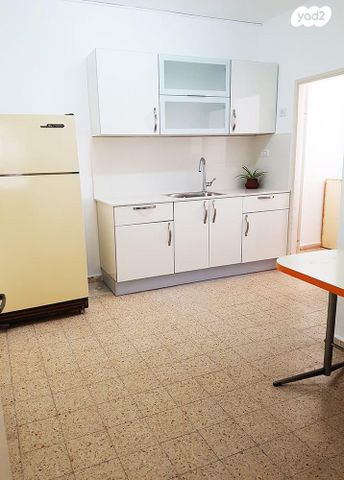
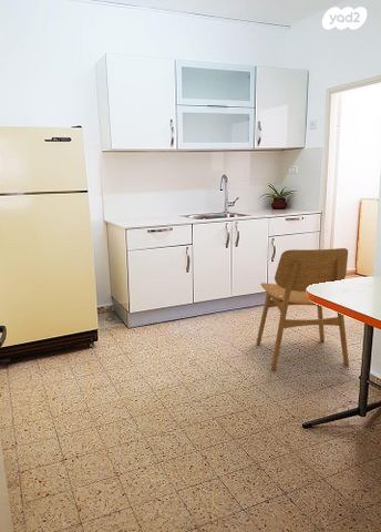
+ dining chair (301, 299)
